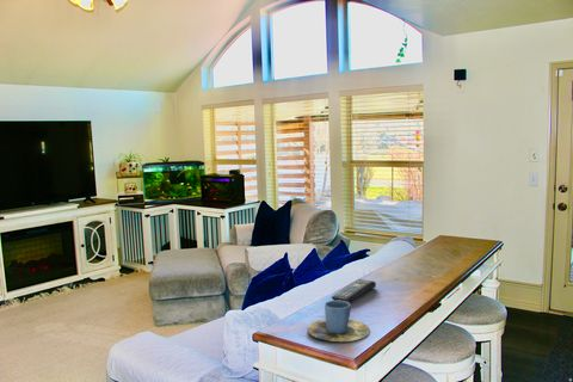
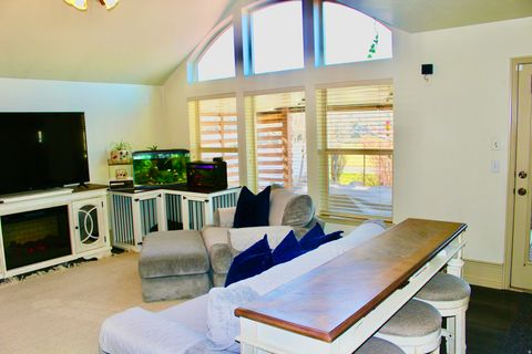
- cup (338, 316)
- remote control (355, 290)
